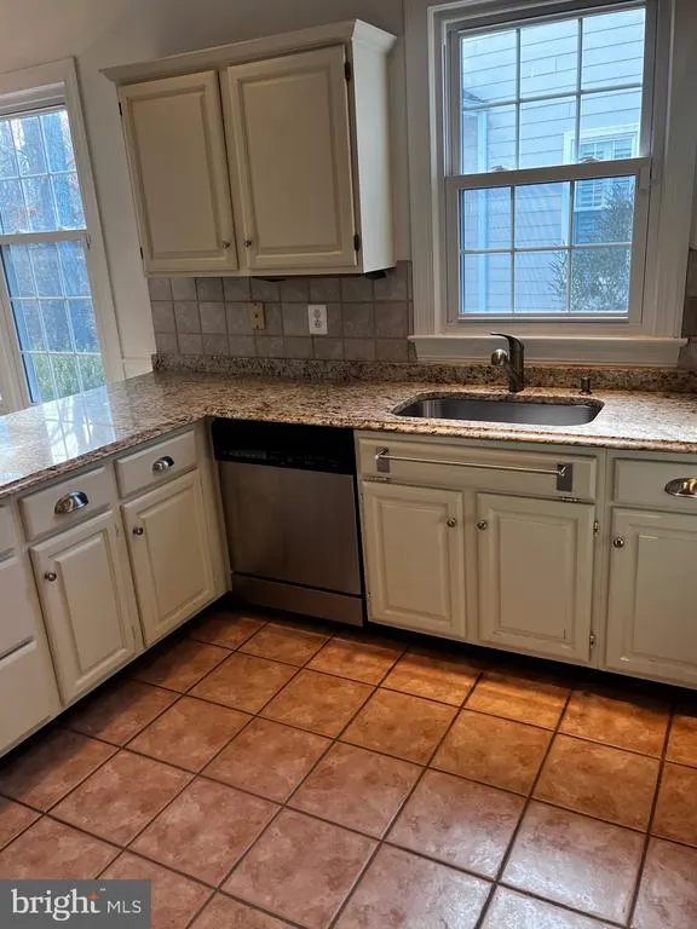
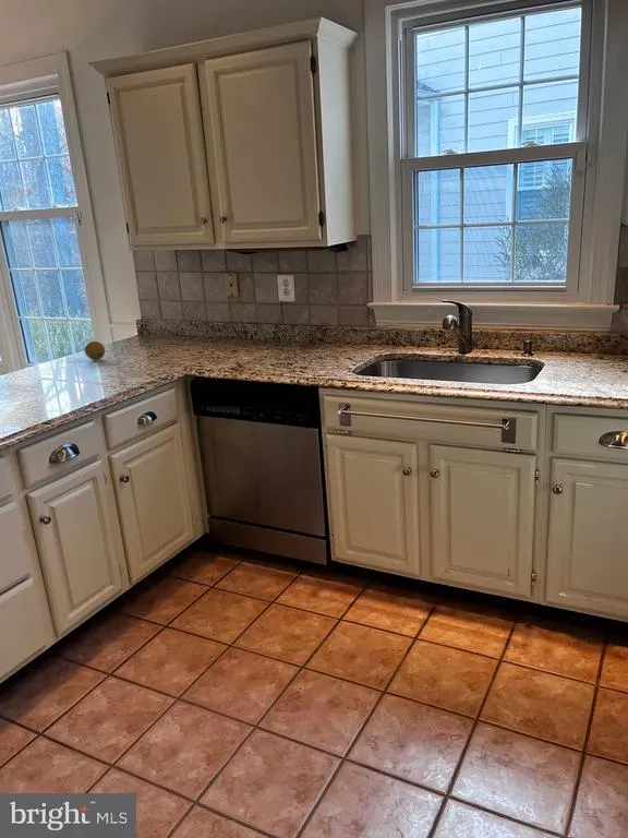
+ fruit (95, 350)
